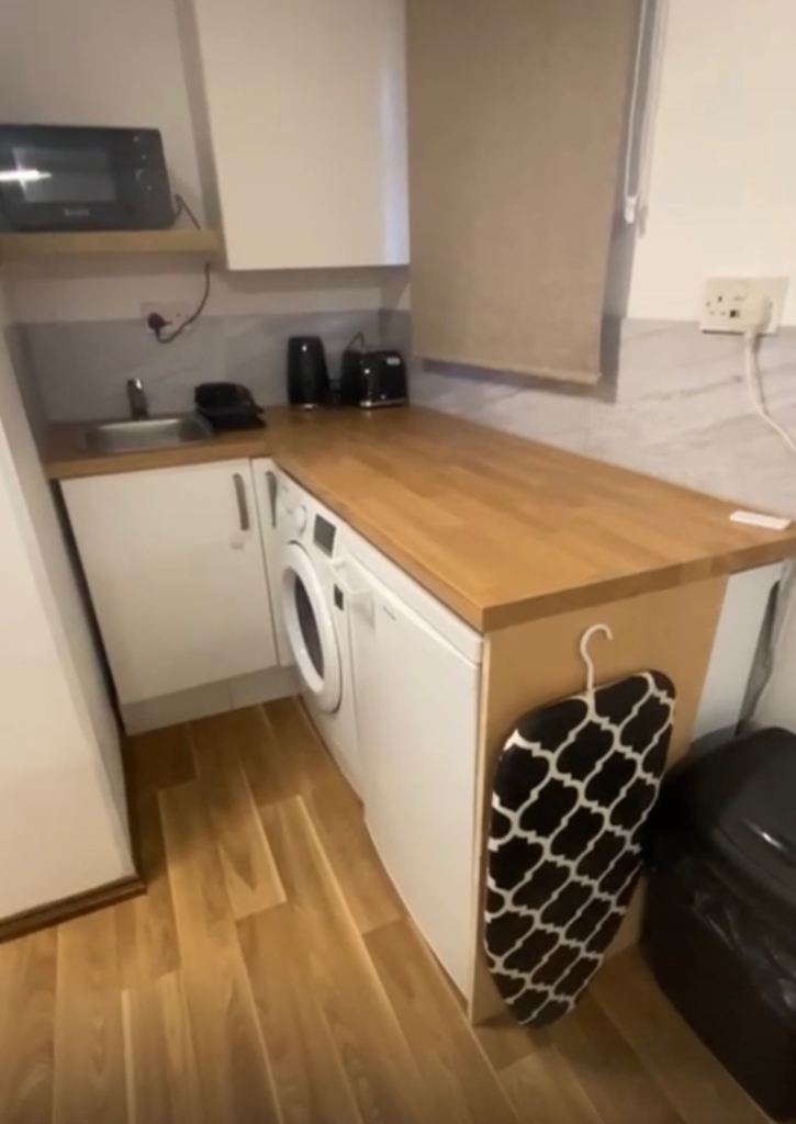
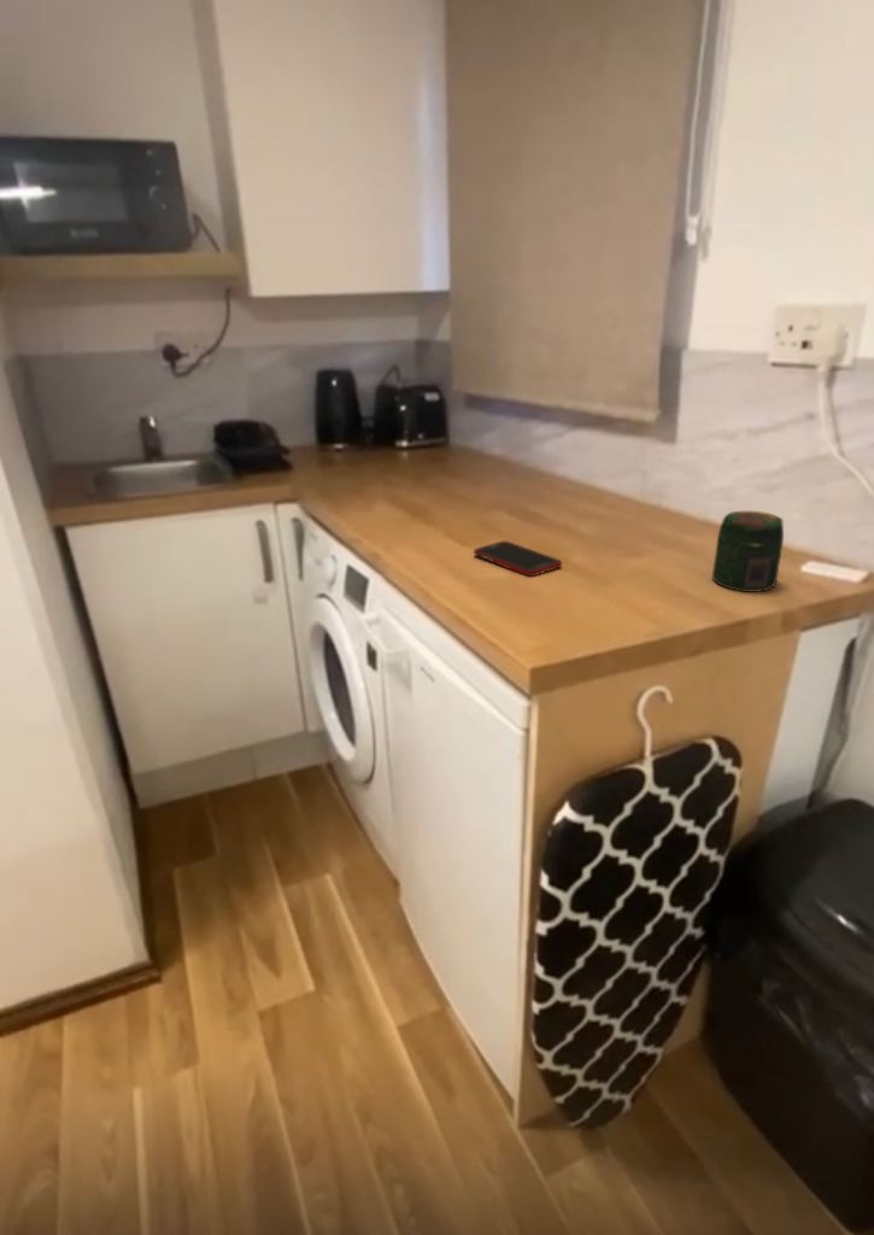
+ jar (749, 550)
+ cell phone (516, 557)
